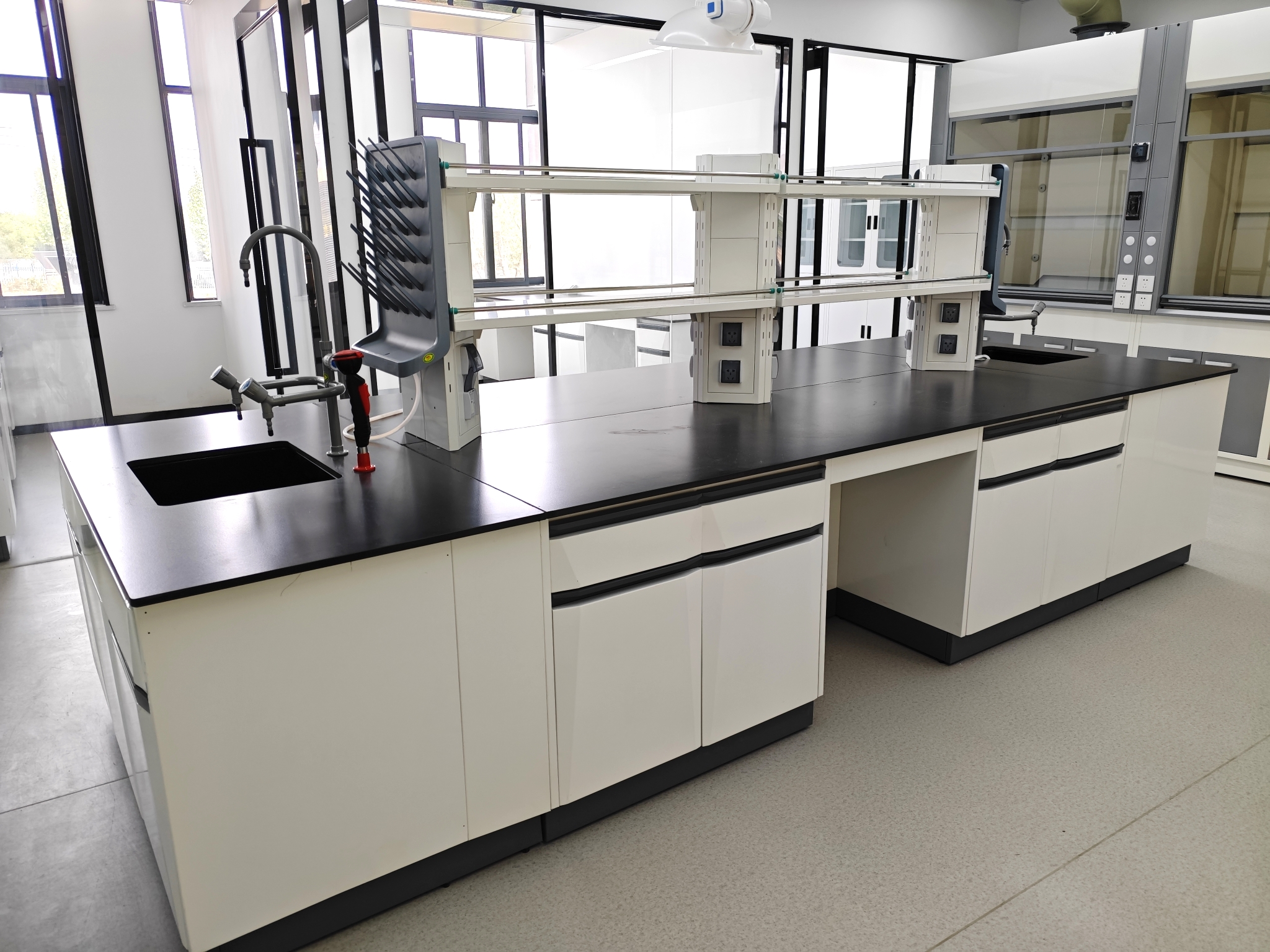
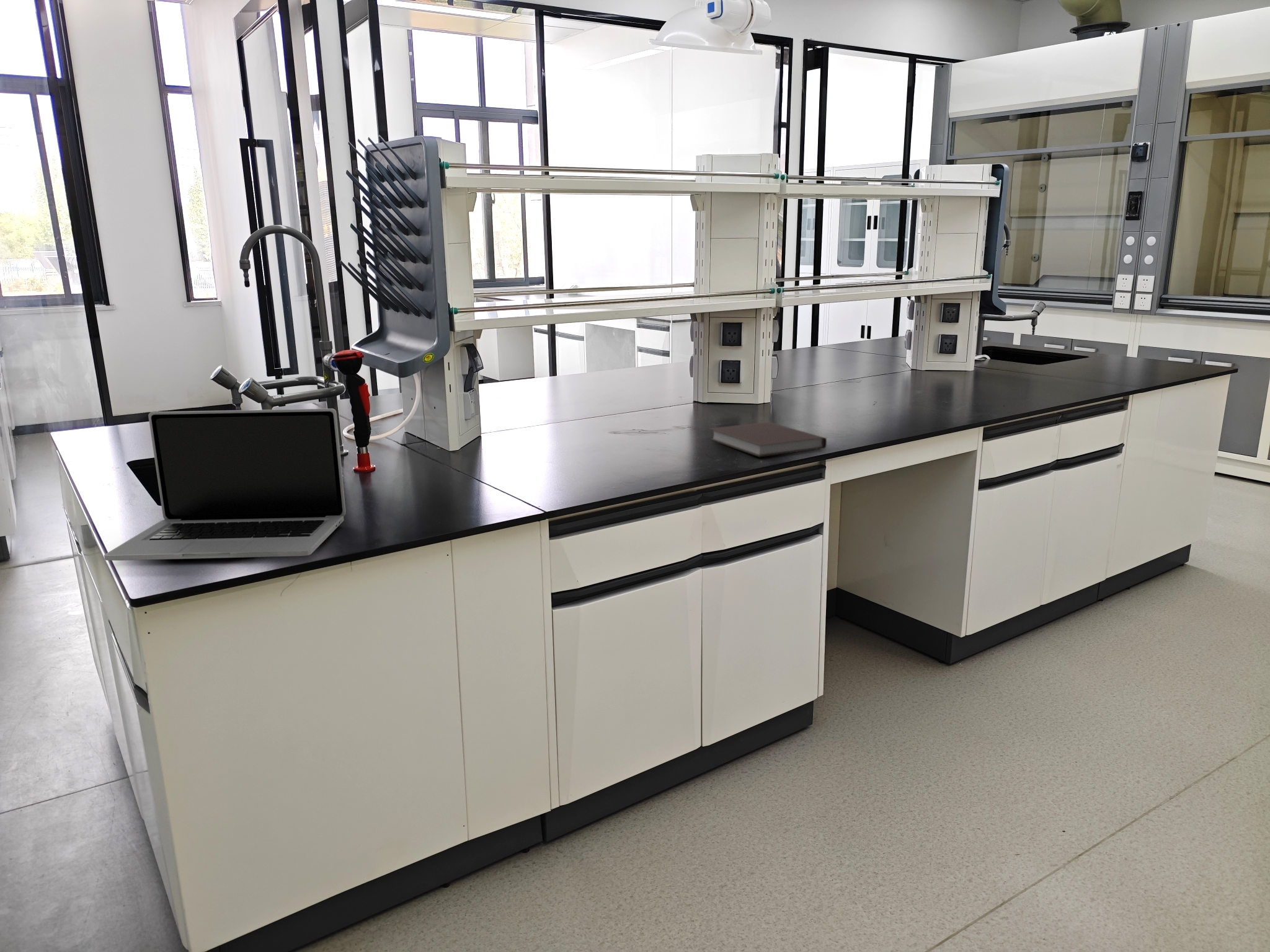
+ notebook (765, 438)
+ laptop (226, 482)
